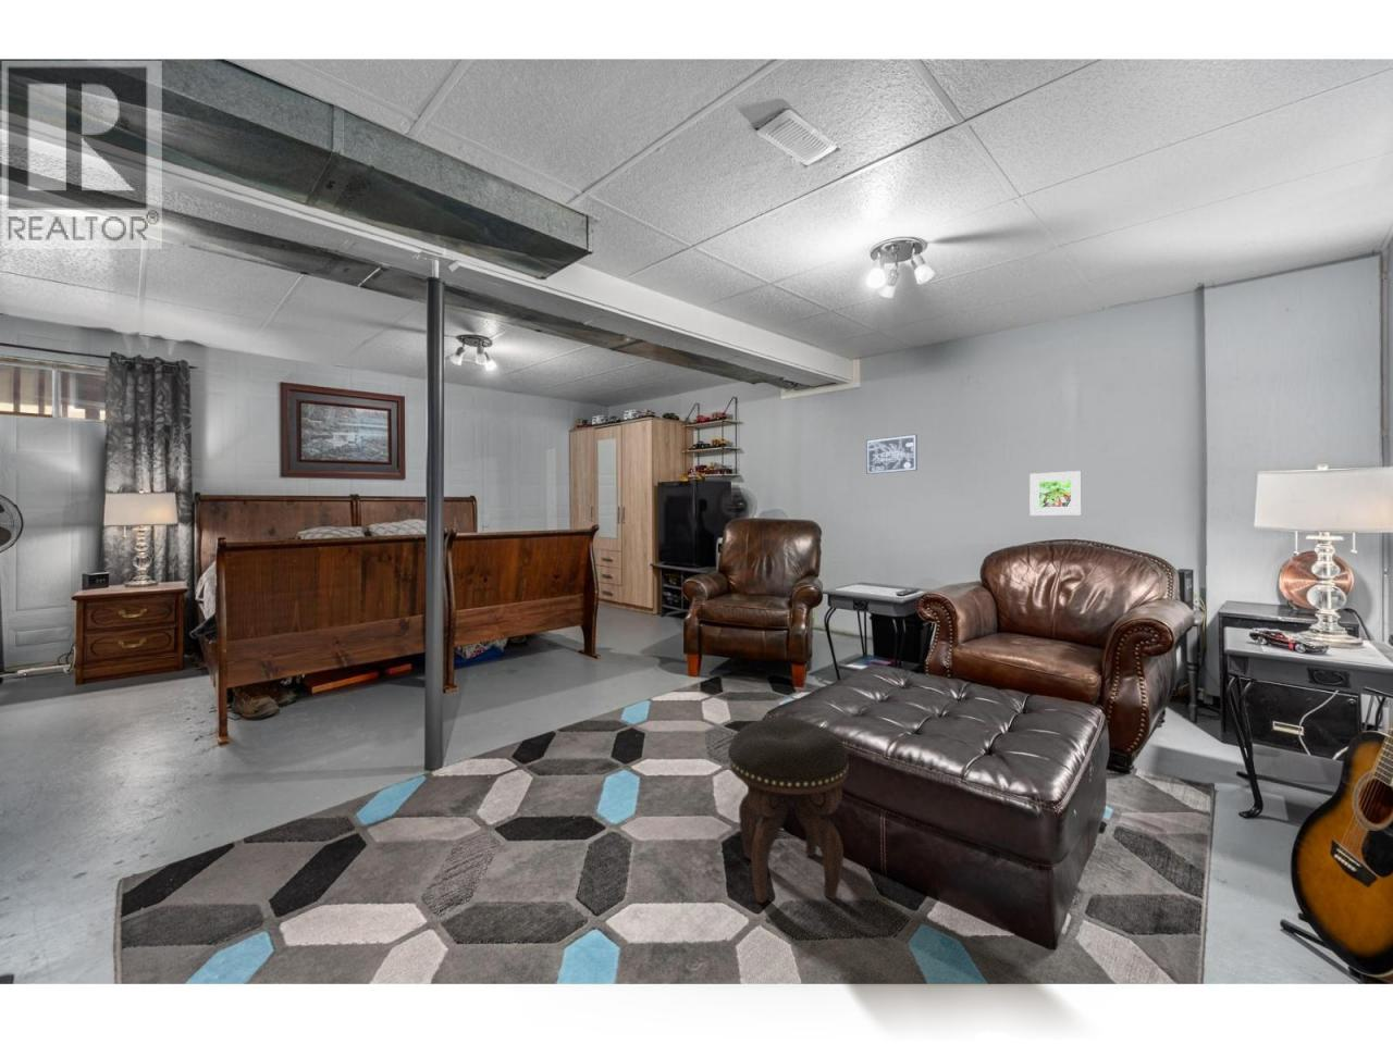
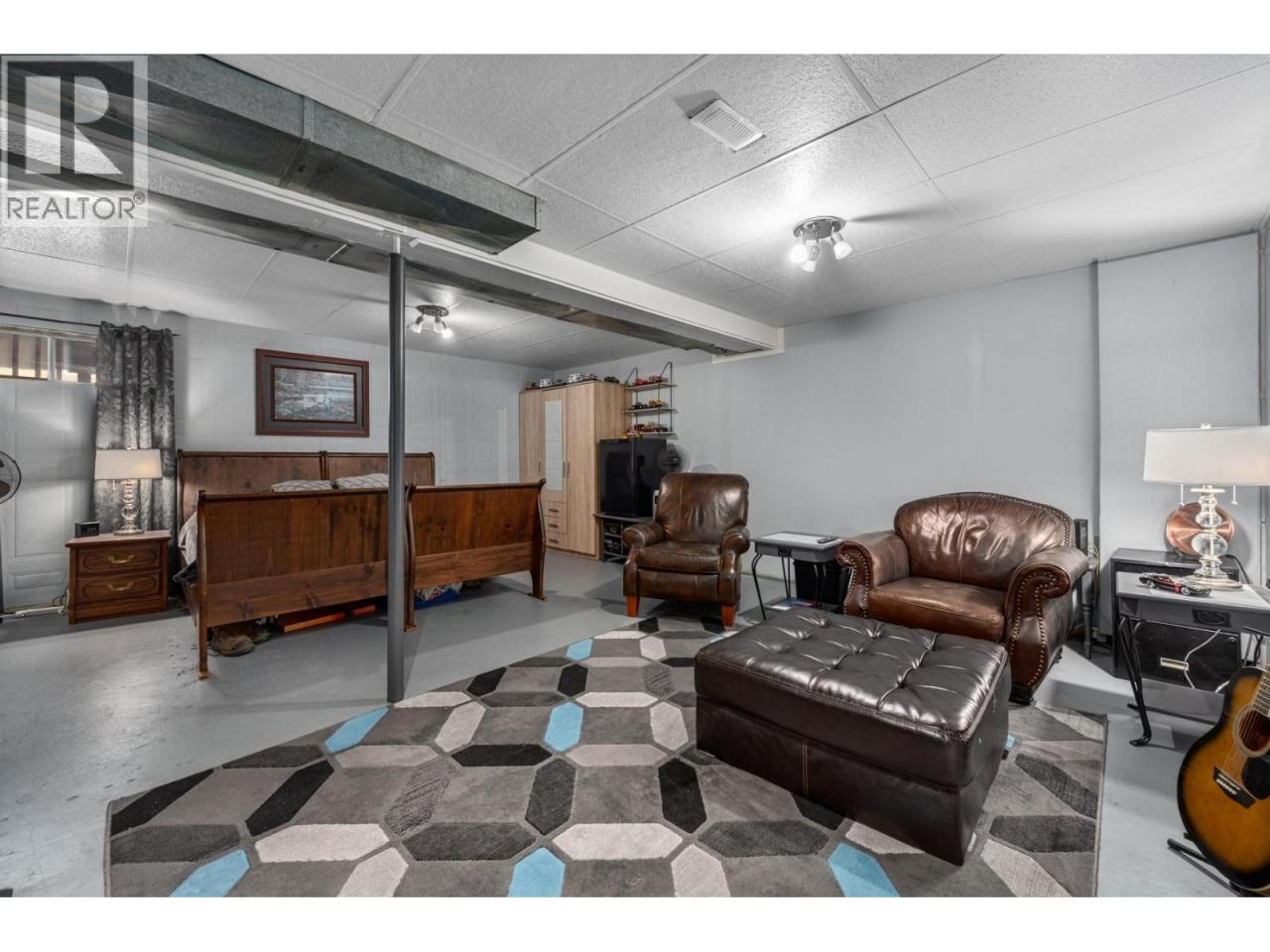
- wall art (891, 455)
- footstool (786, 803)
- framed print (1054, 493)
